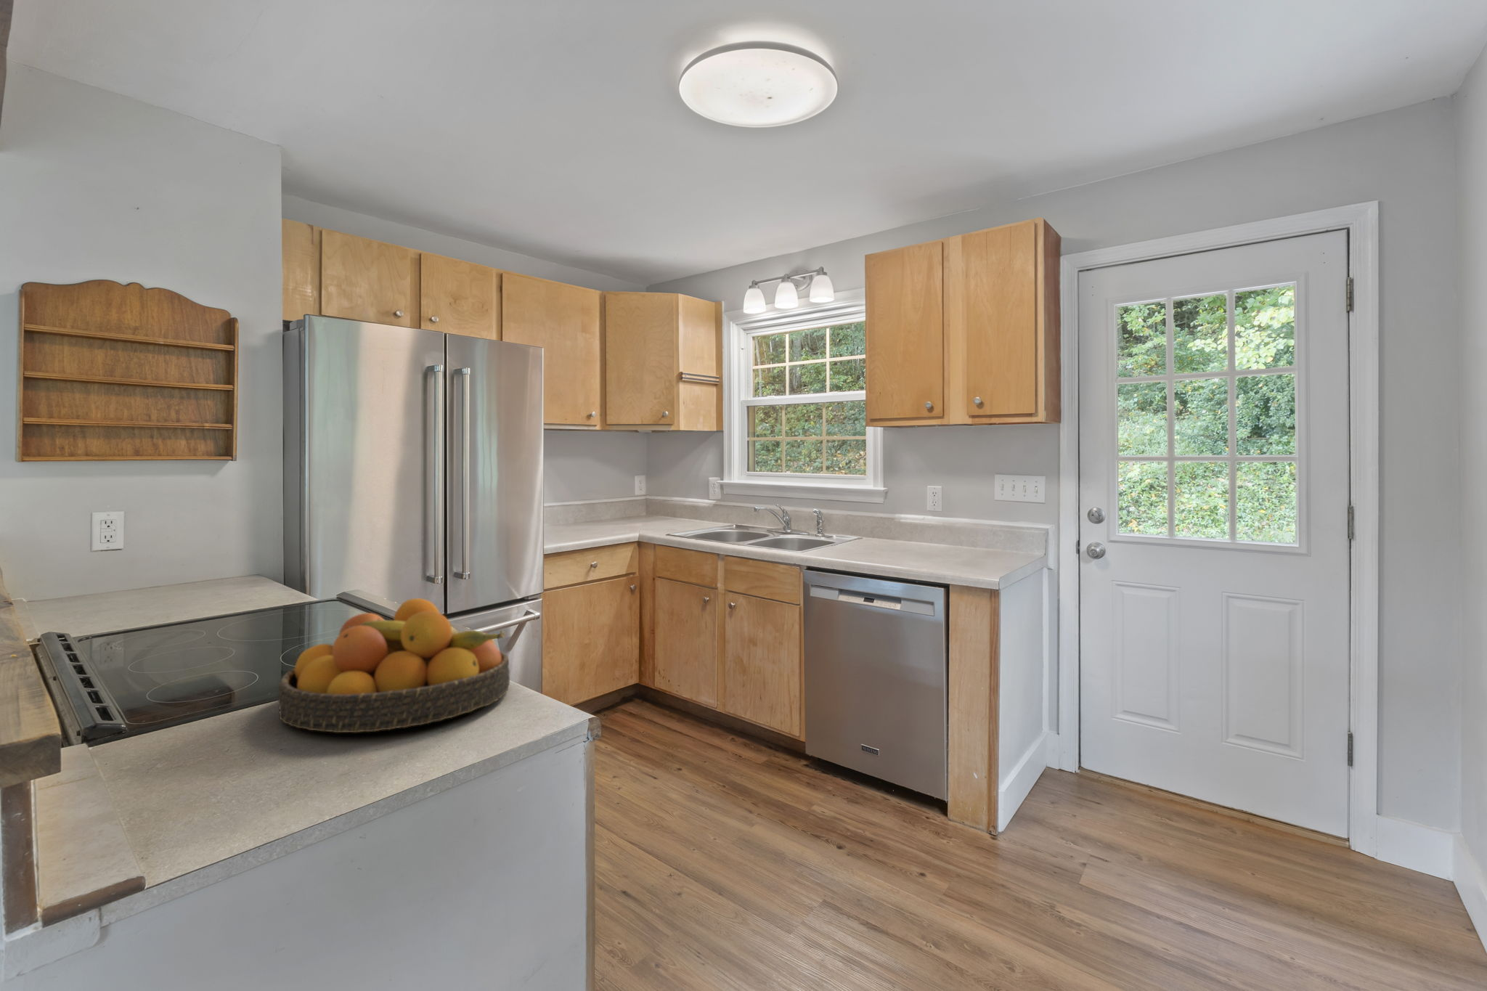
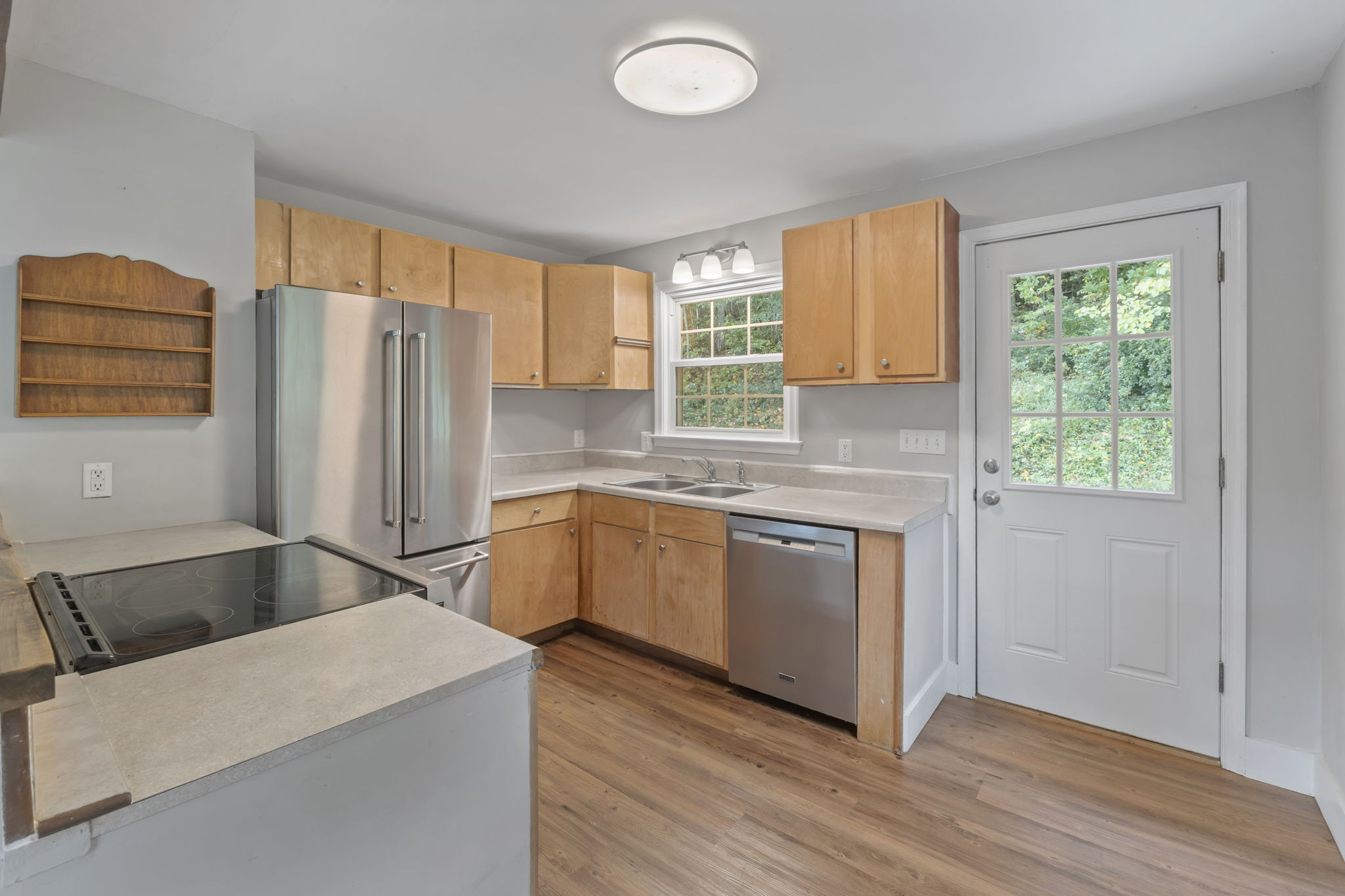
- fruit bowl (401, 653)
